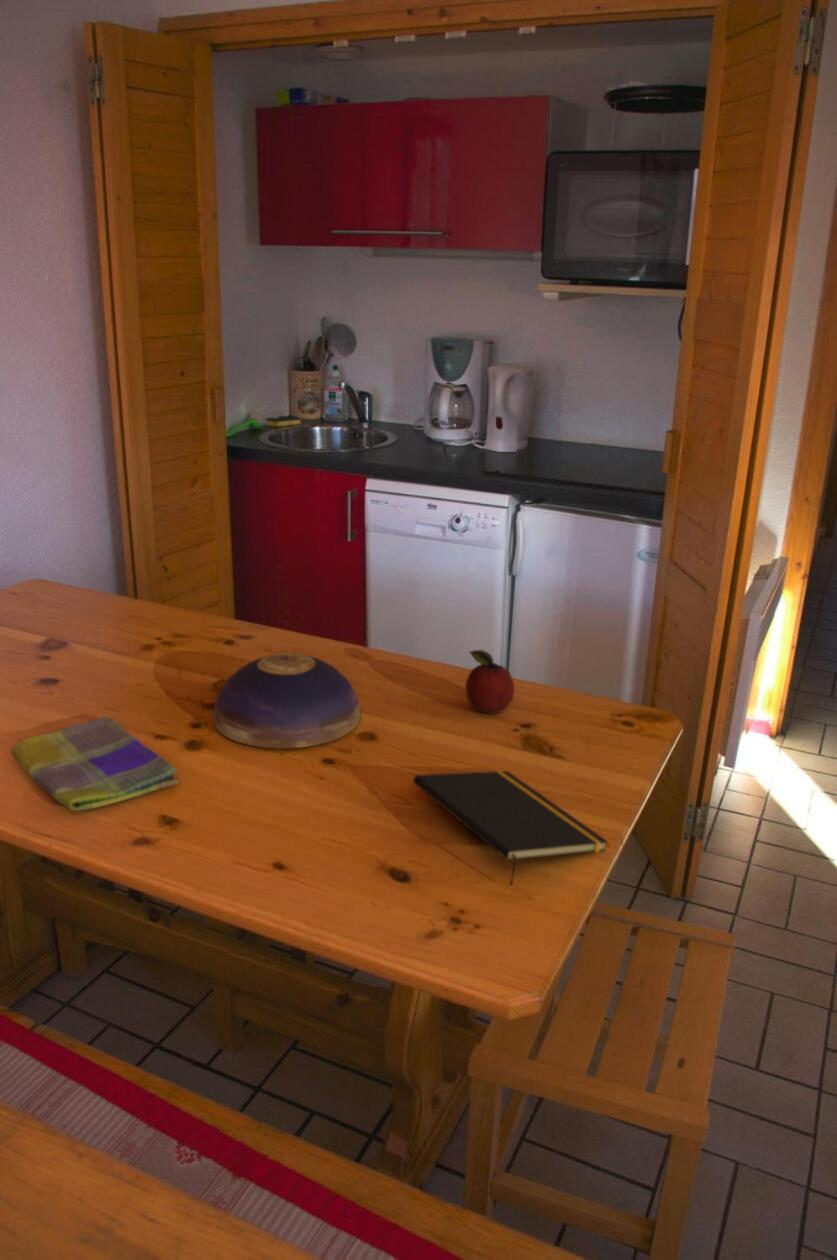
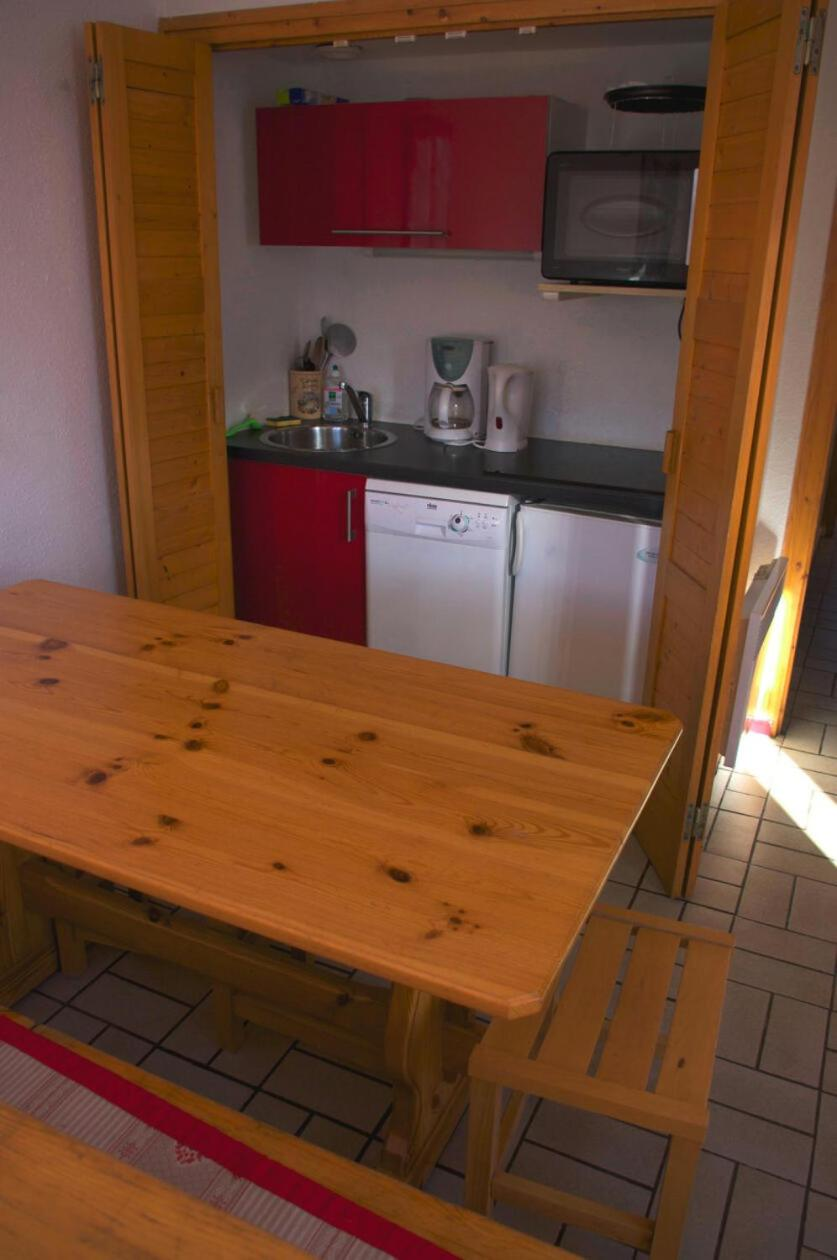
- dish towel (92, 761)
- decorative bowl (286, 687)
- notepad (507, 811)
- fruit (488, 682)
